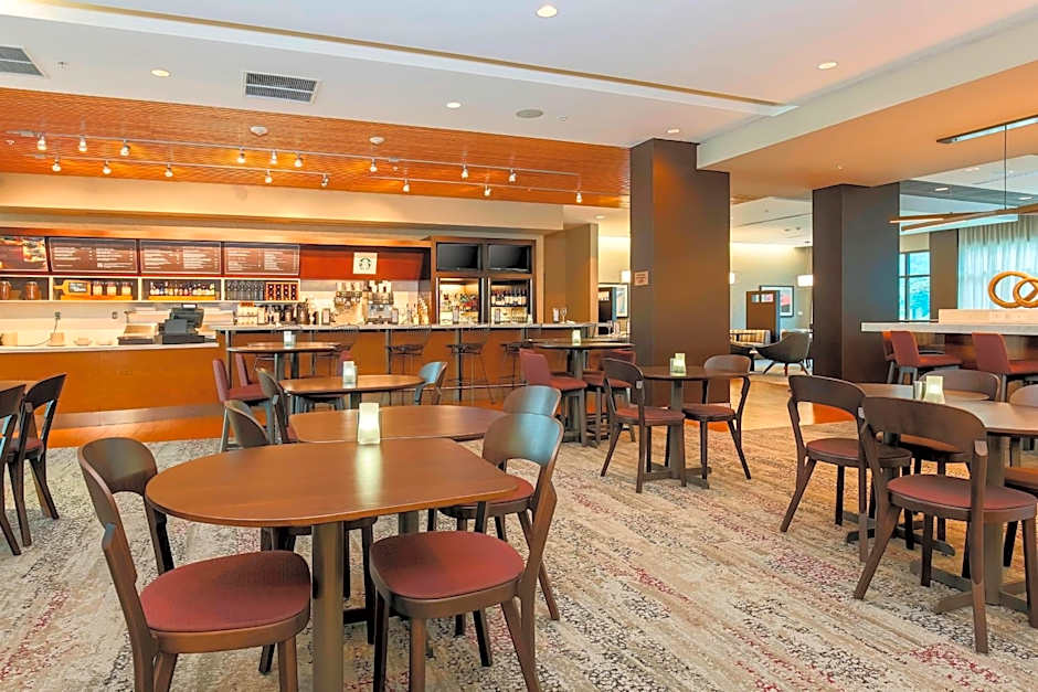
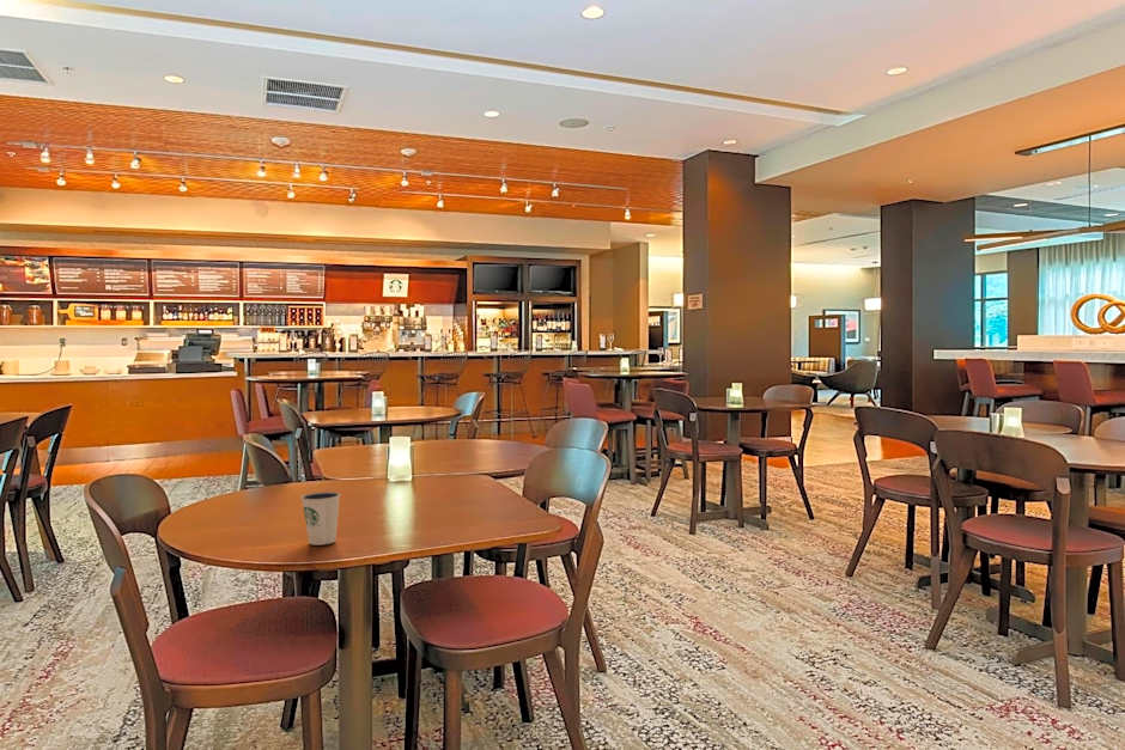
+ dixie cup (321, 518)
